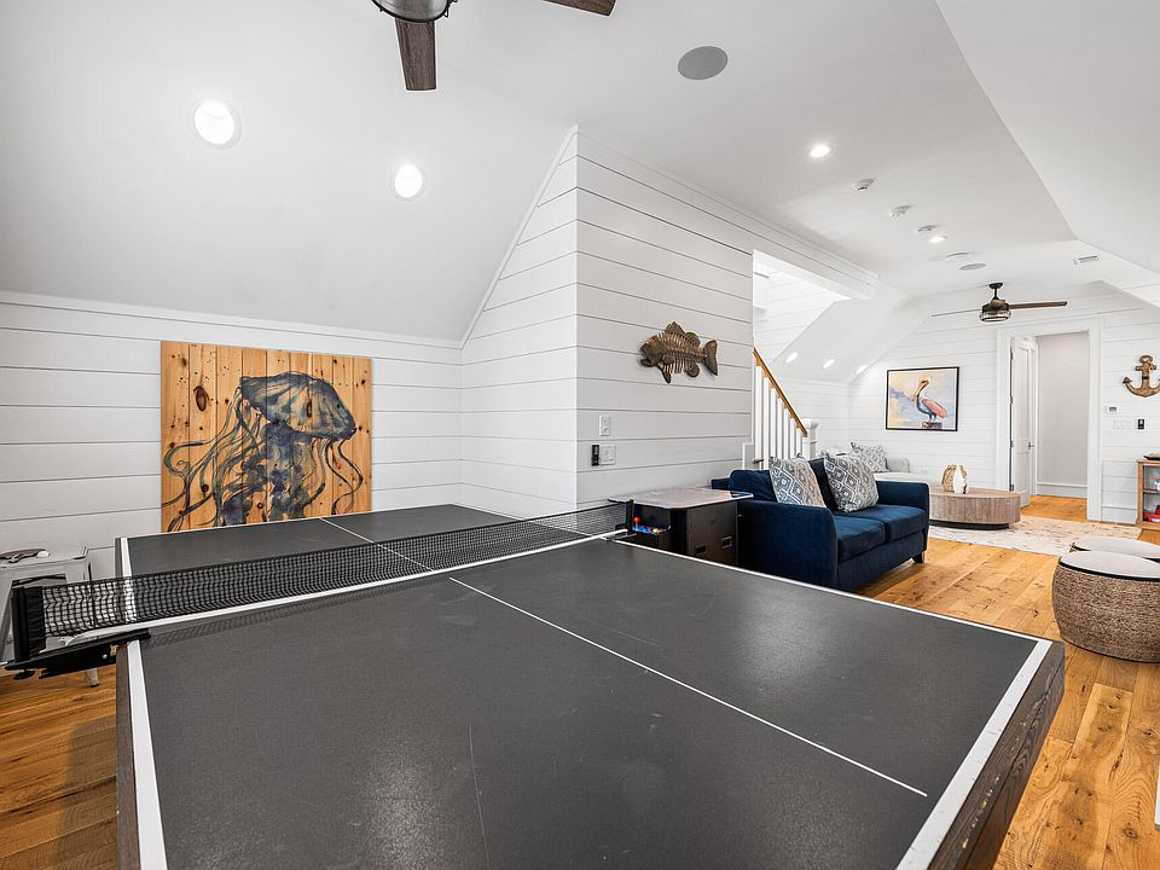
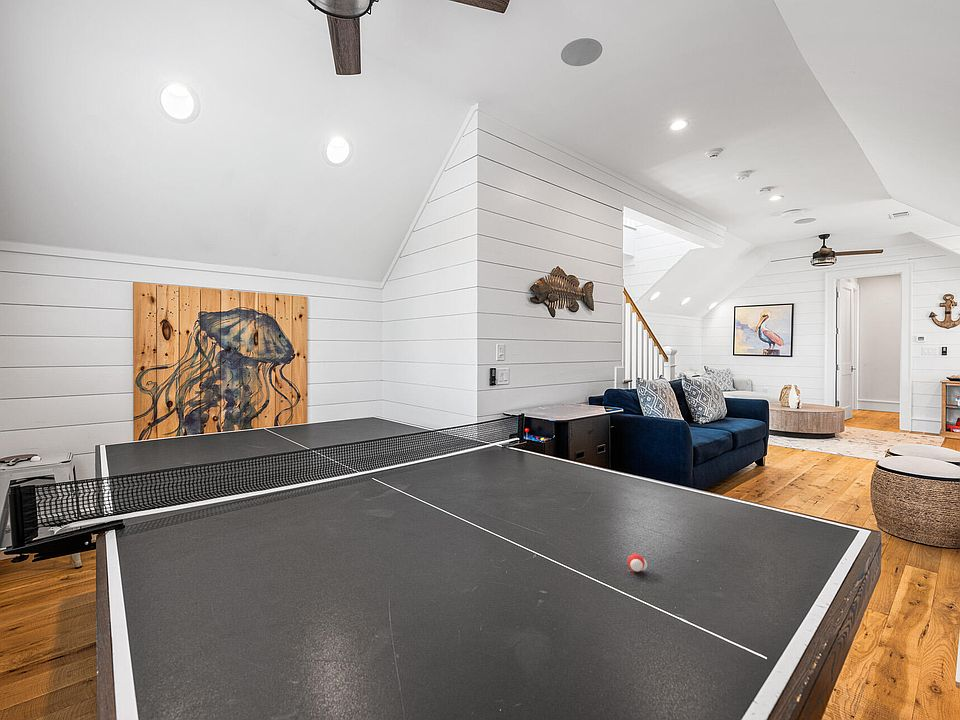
+ ping-pong ball (637, 563)
